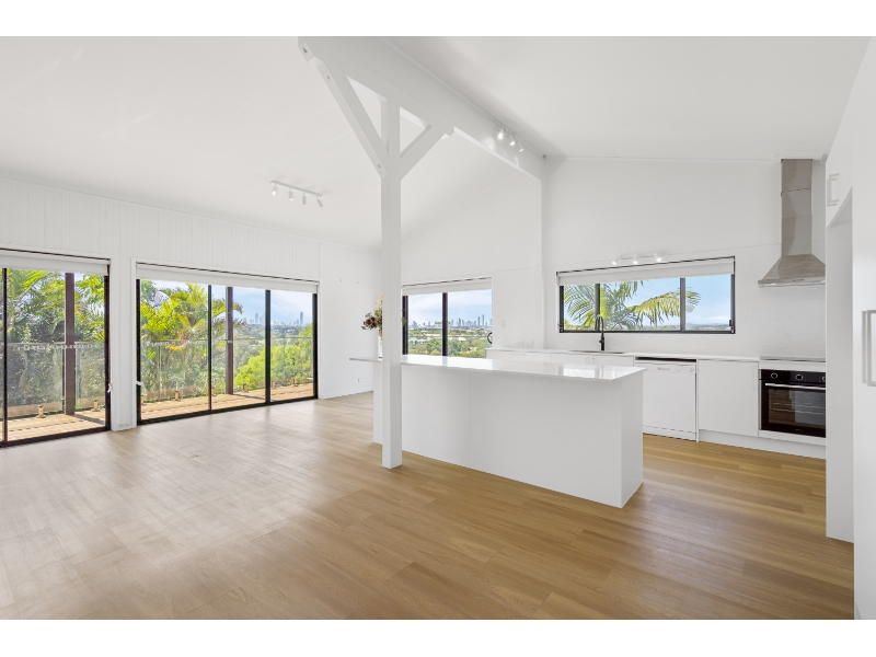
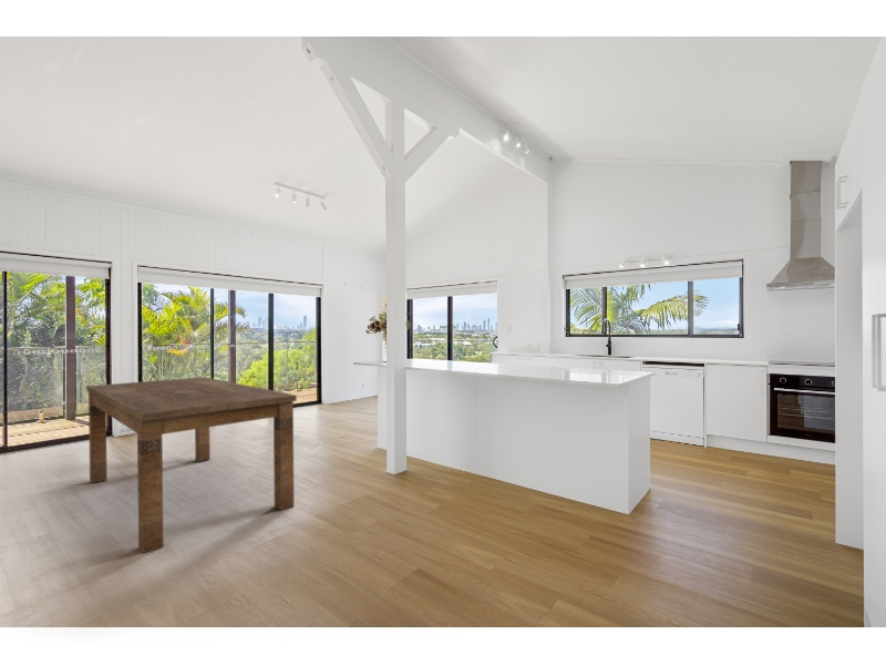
+ dining table (178, 431)
